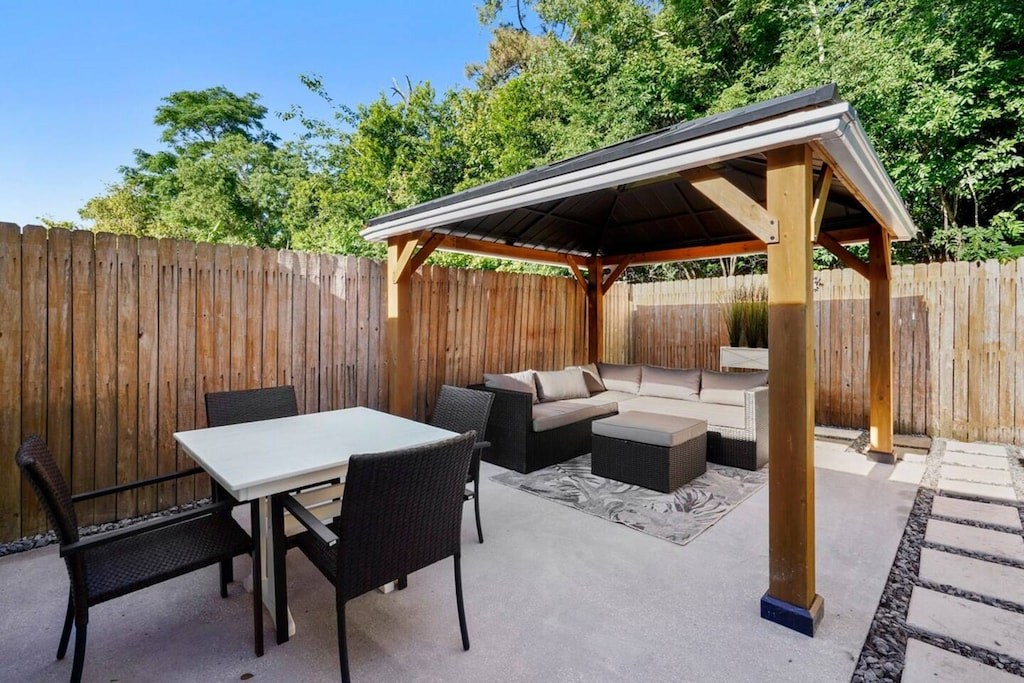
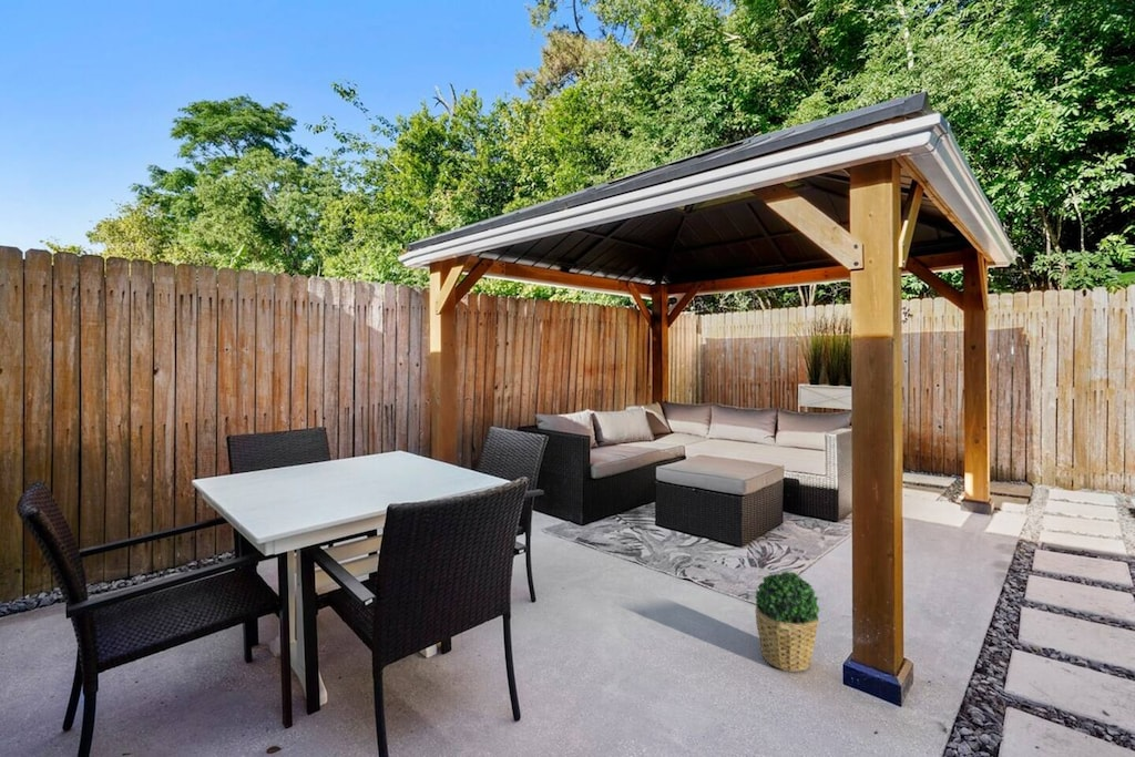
+ potted plant (786, 616)
